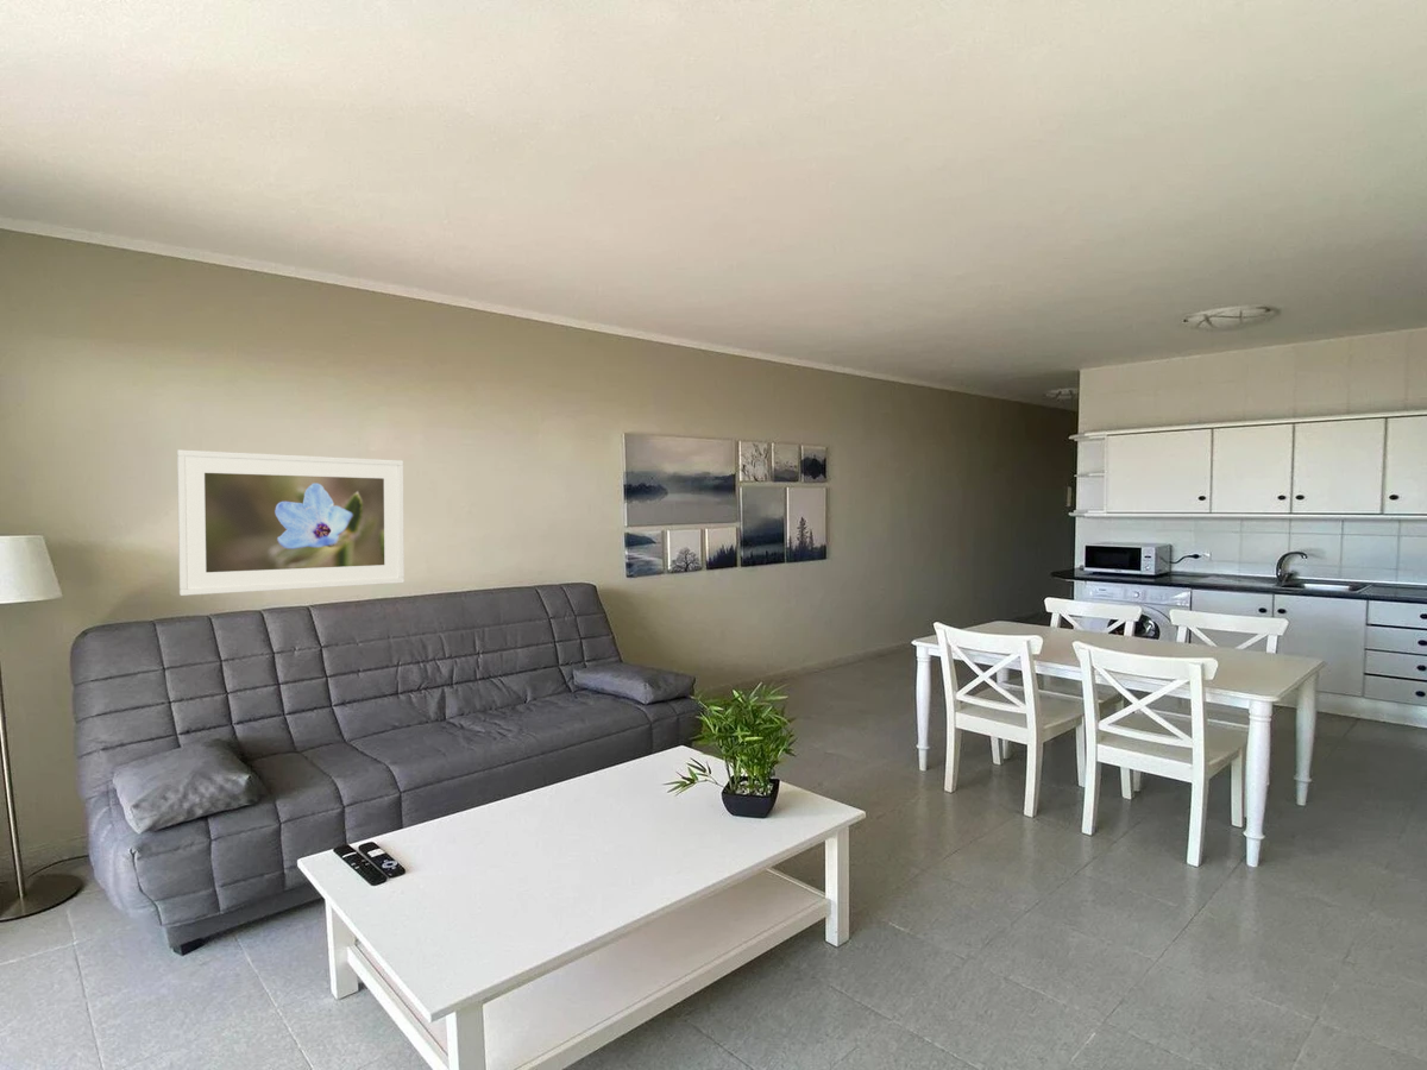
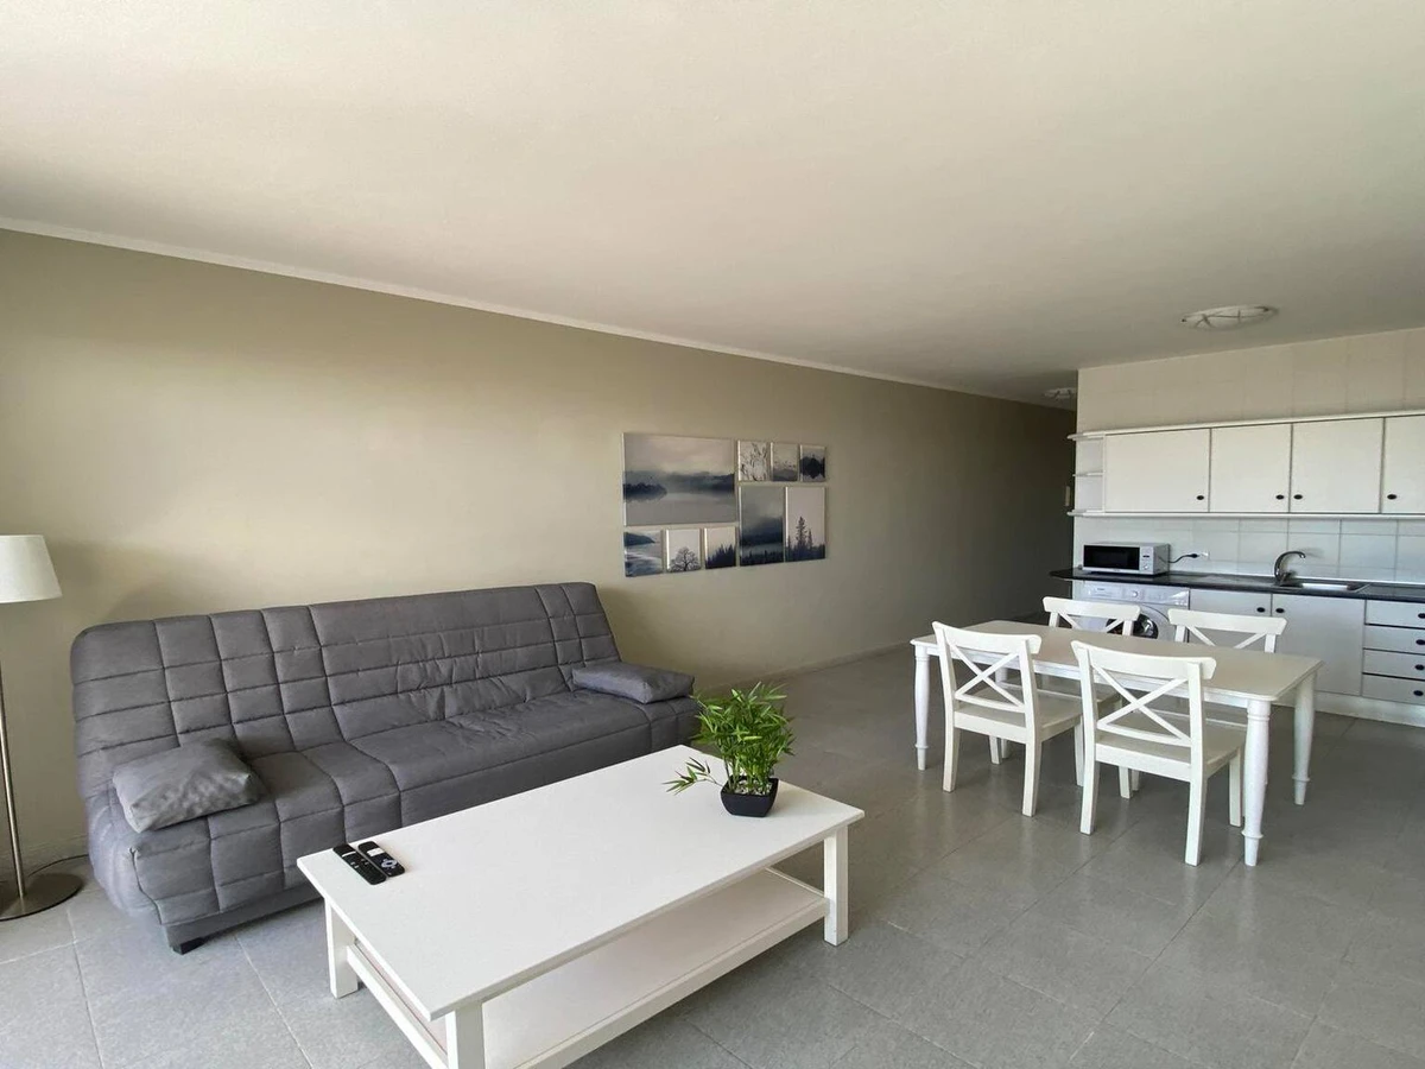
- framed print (300, 522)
